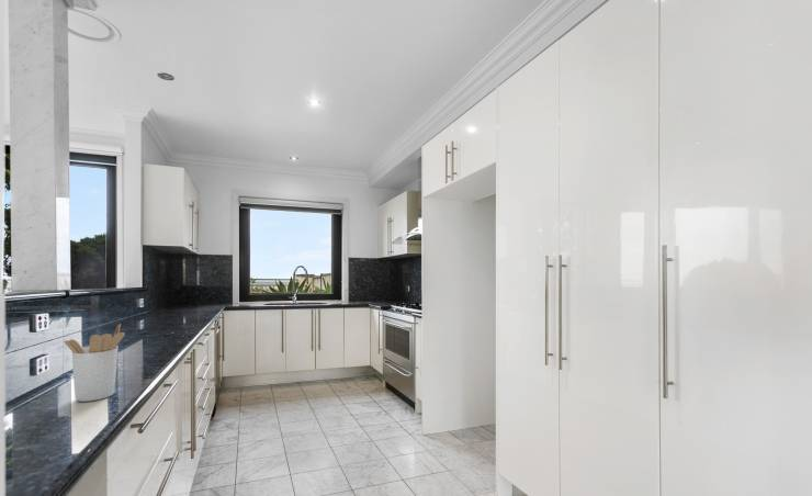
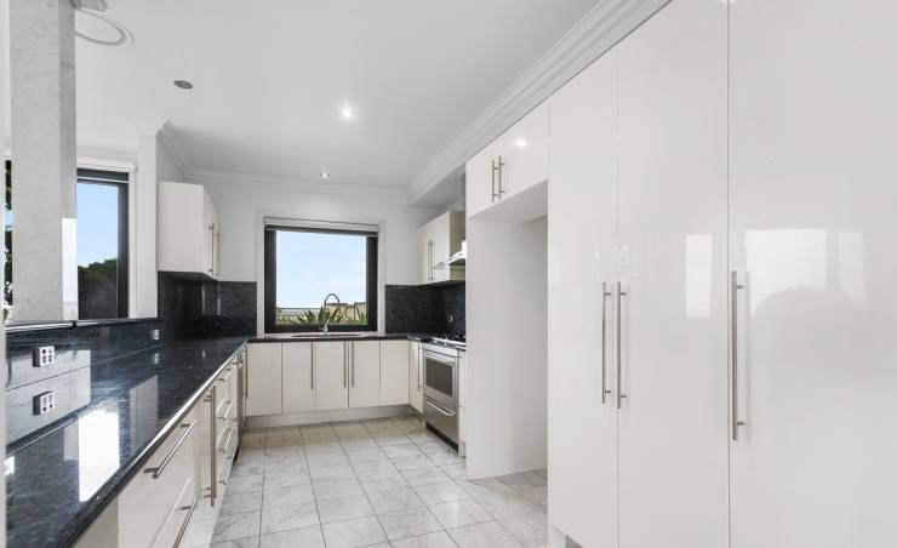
- utensil holder (99, 362)
